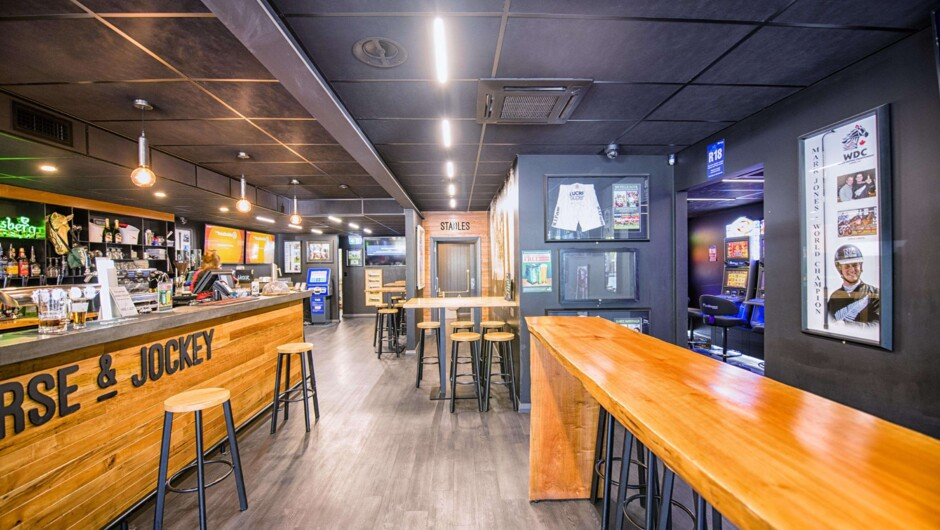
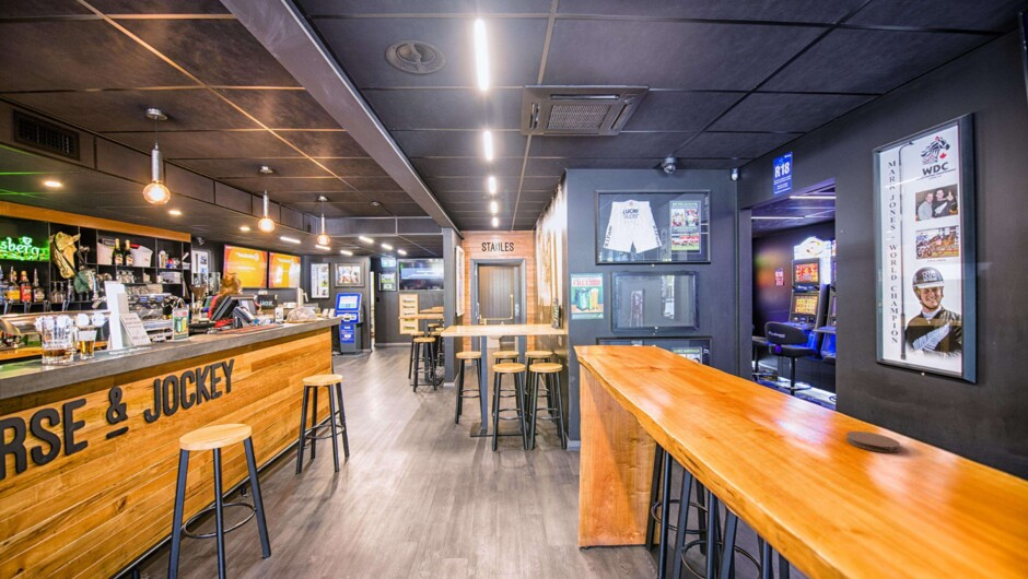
+ coaster (872, 441)
